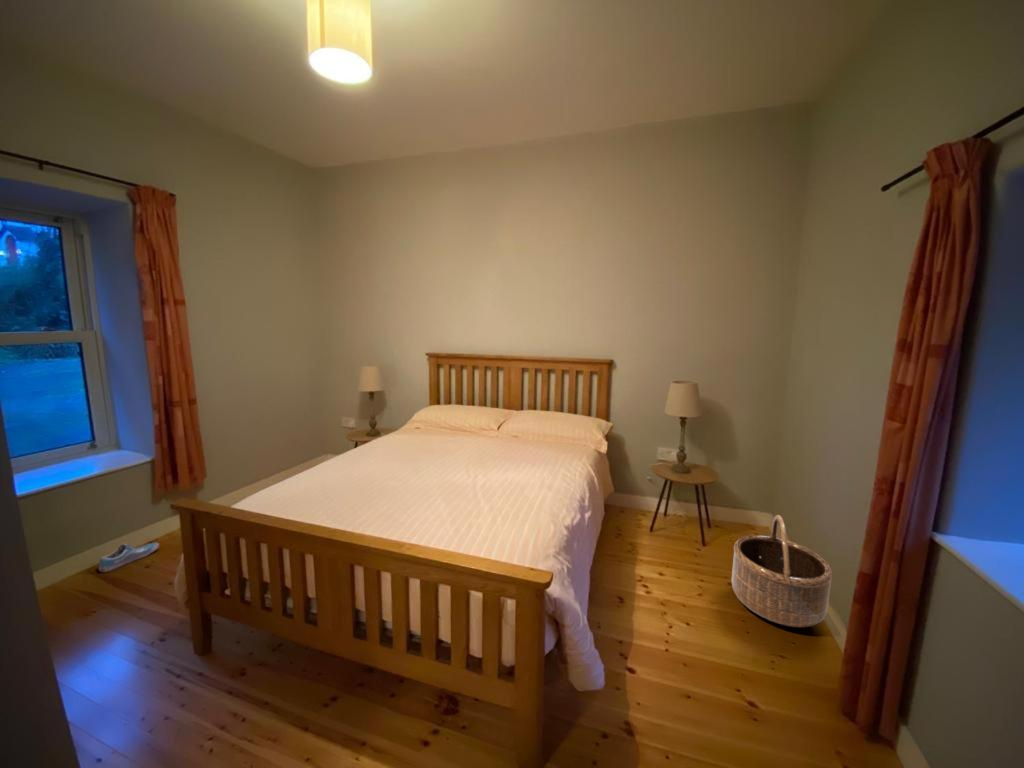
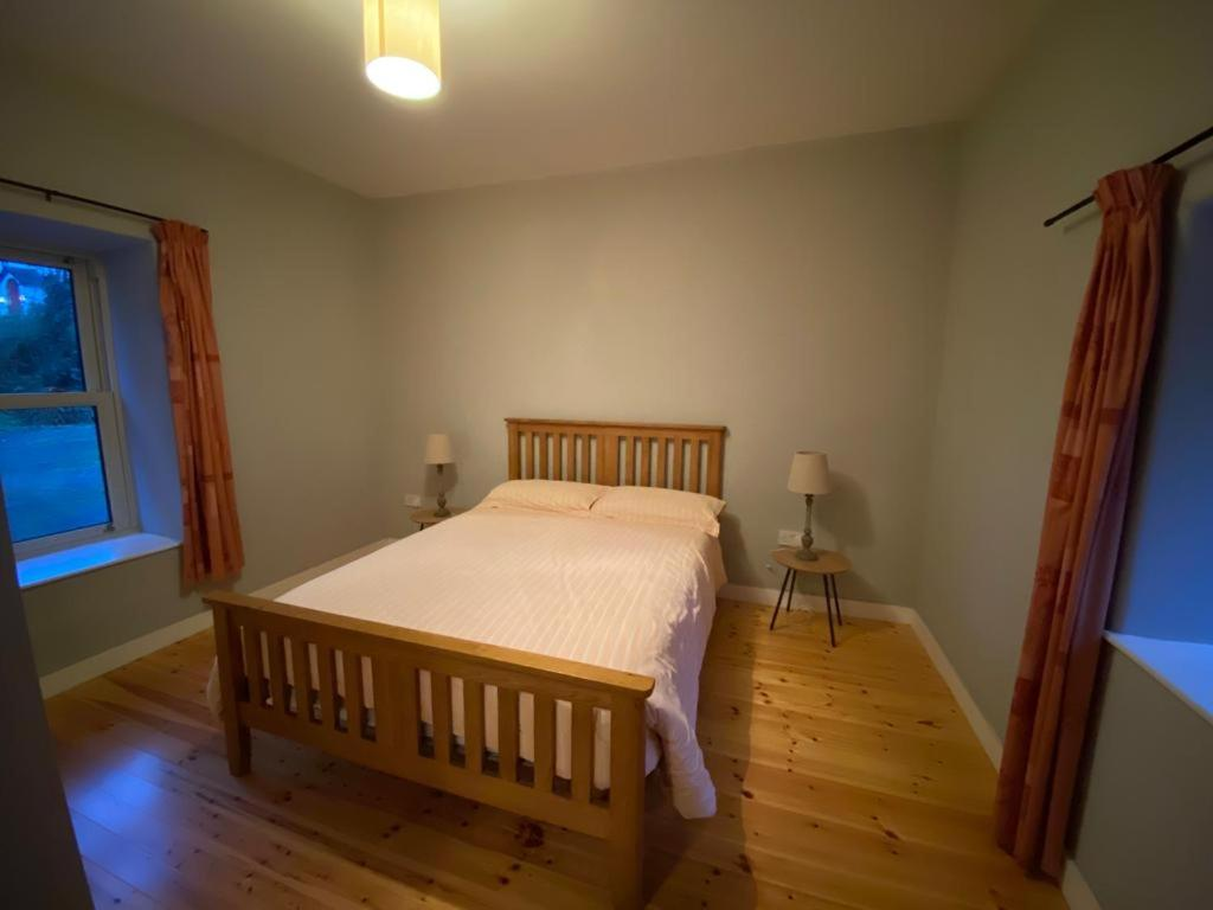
- shoe (128, 550)
- basket (779, 562)
